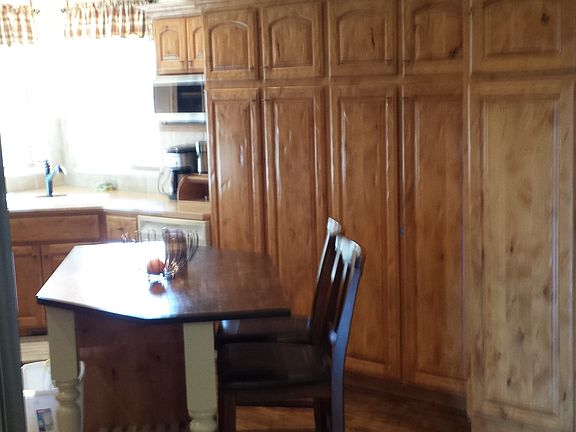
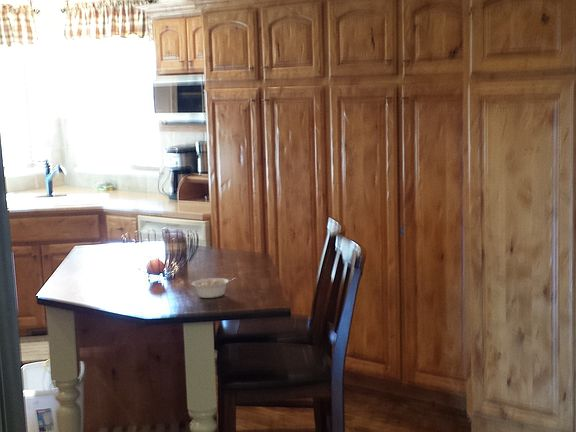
+ legume (212, 287)
